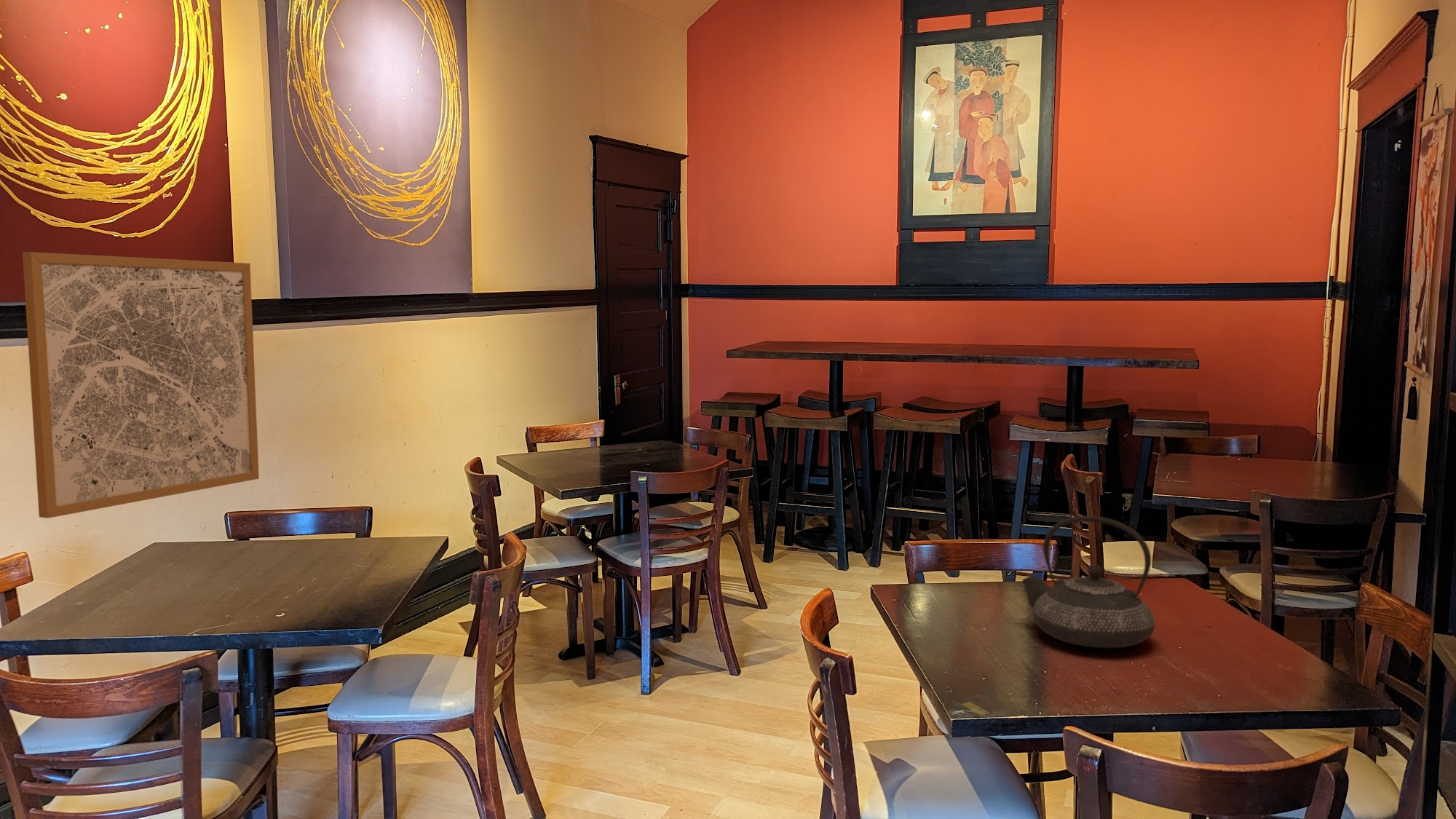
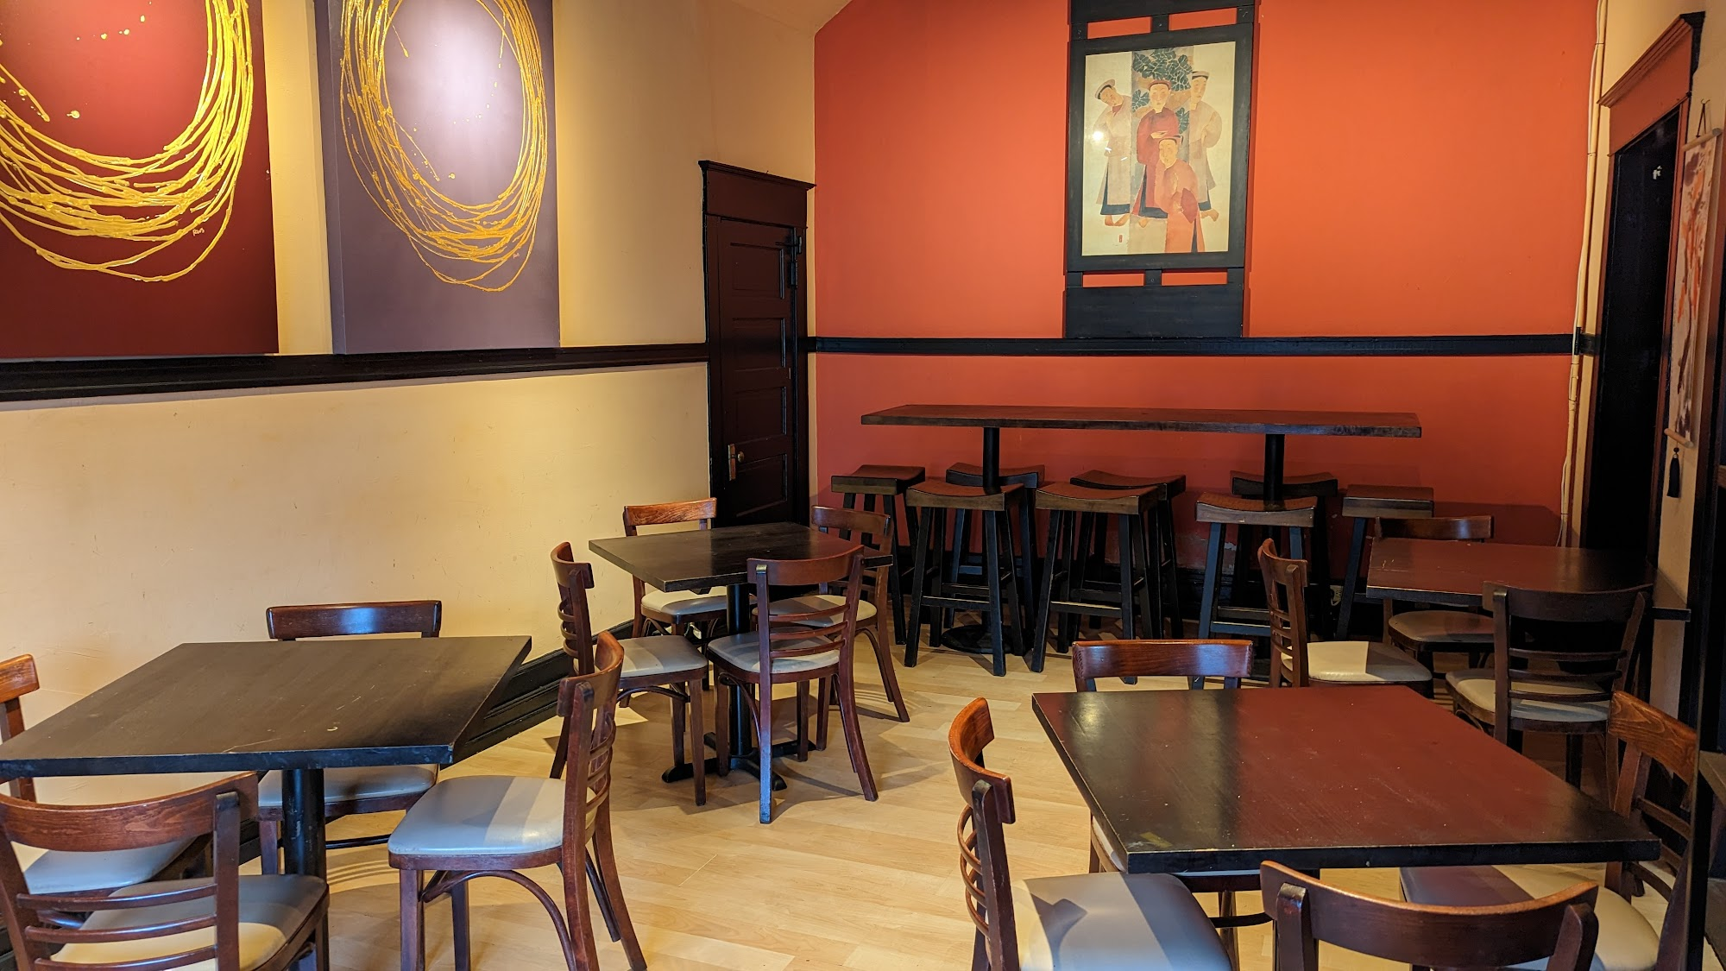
- teapot (1086, 577)
- wall art (154, 378)
